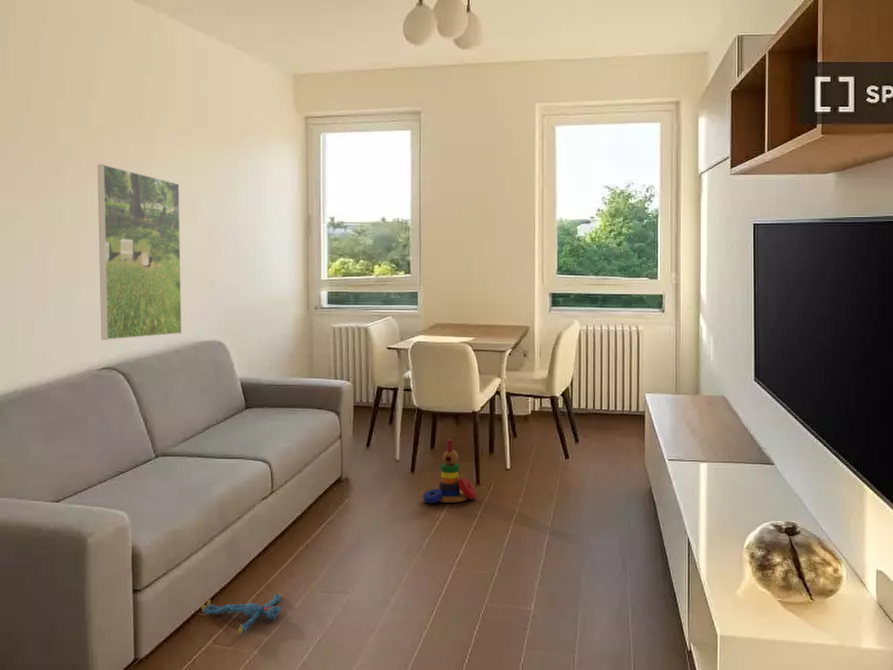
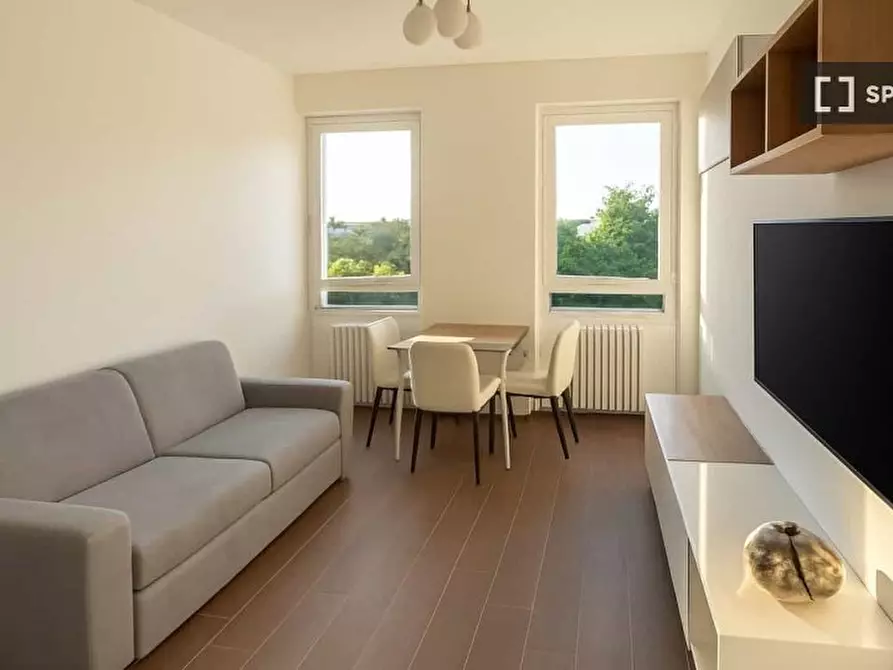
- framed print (142, 256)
- stacking toy (450, 469)
- plush toy (241, 609)
